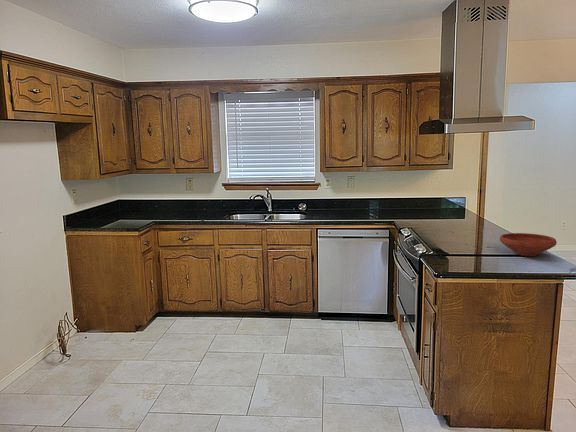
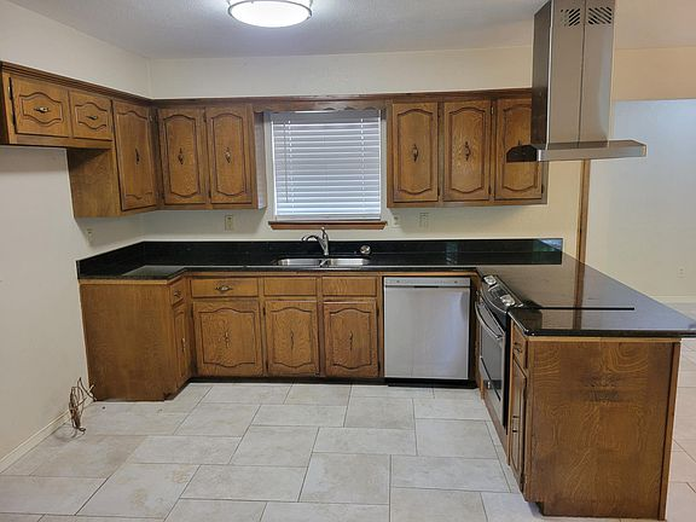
- bowl (527, 245)
